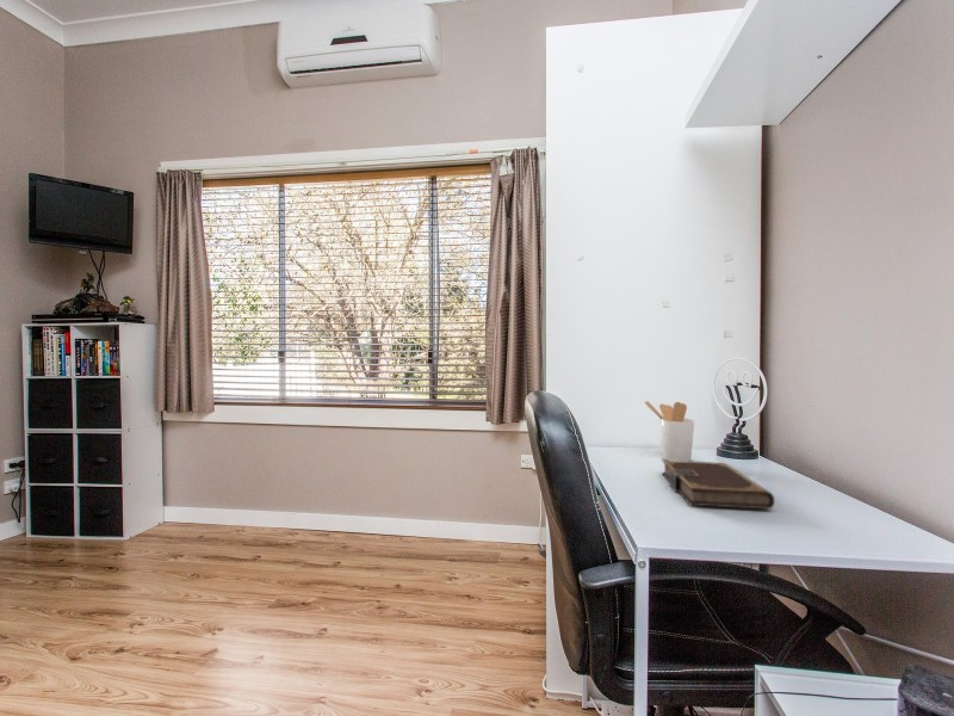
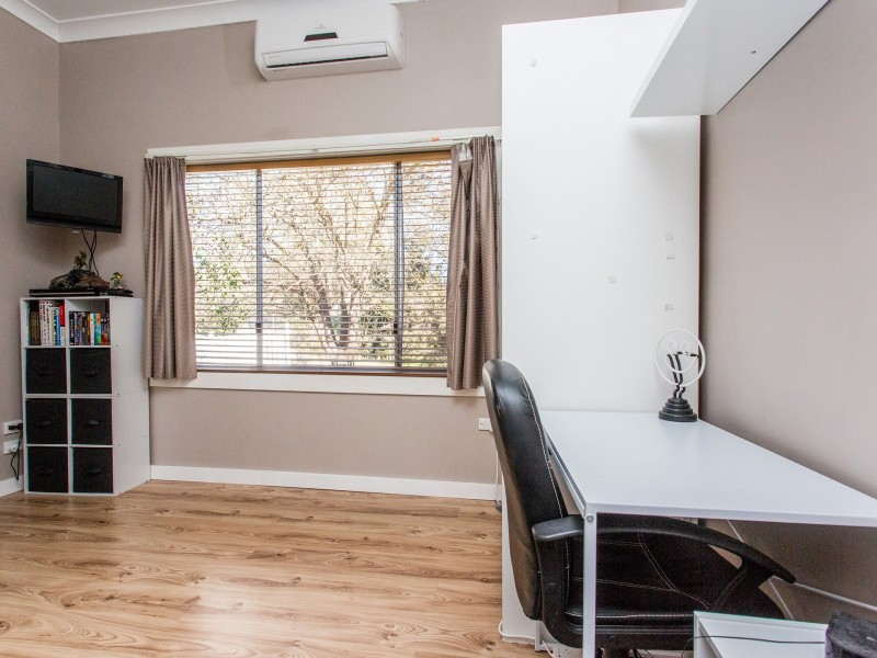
- notebook (710, 481)
- utensil holder (667, 428)
